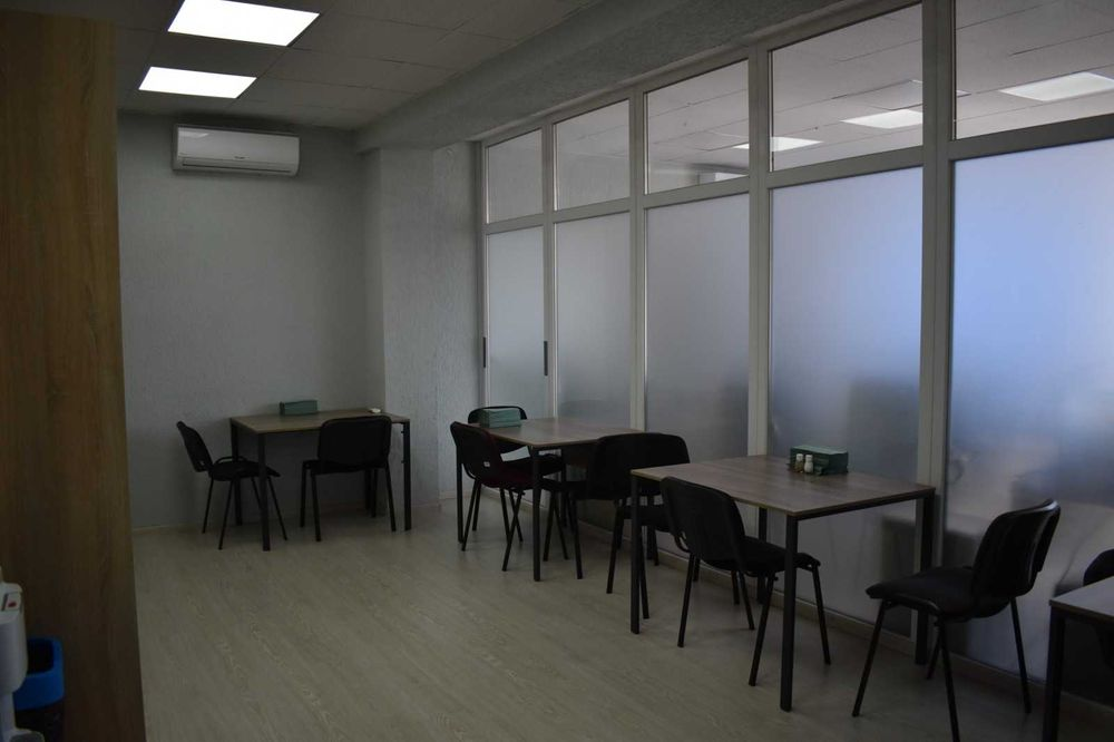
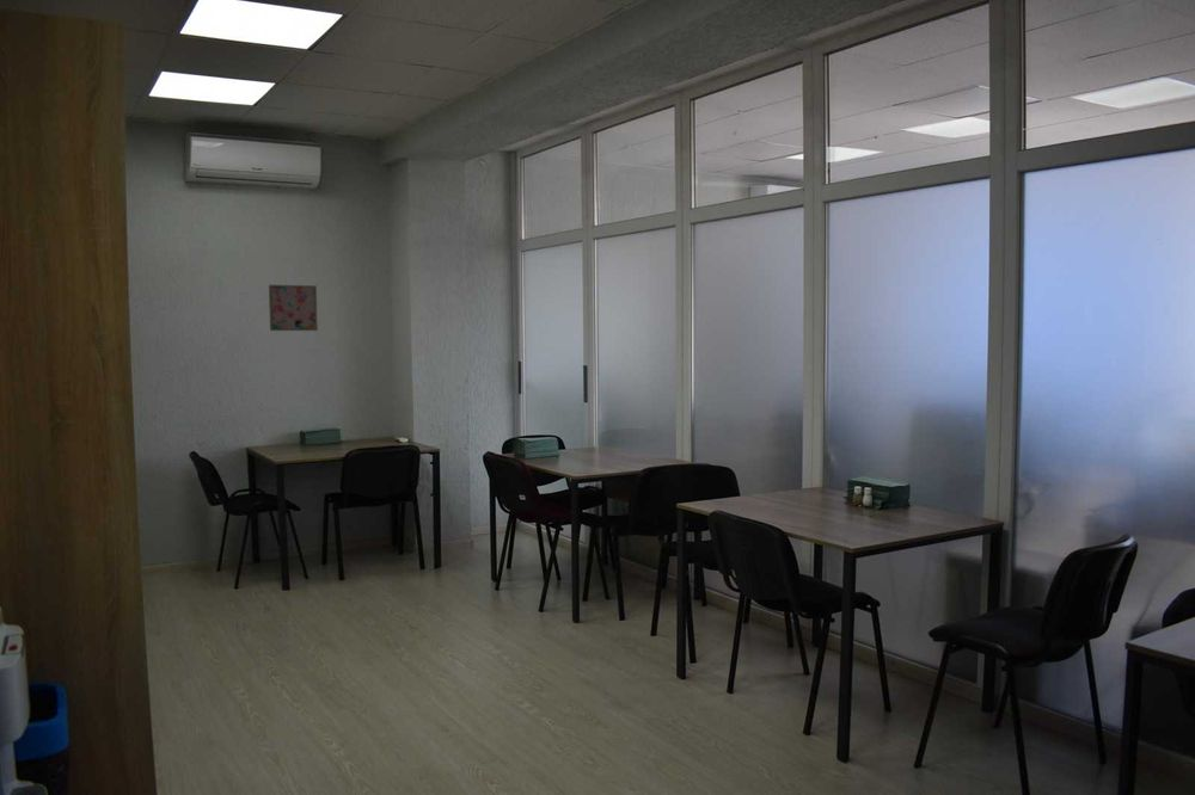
+ wall art (293, 308)
